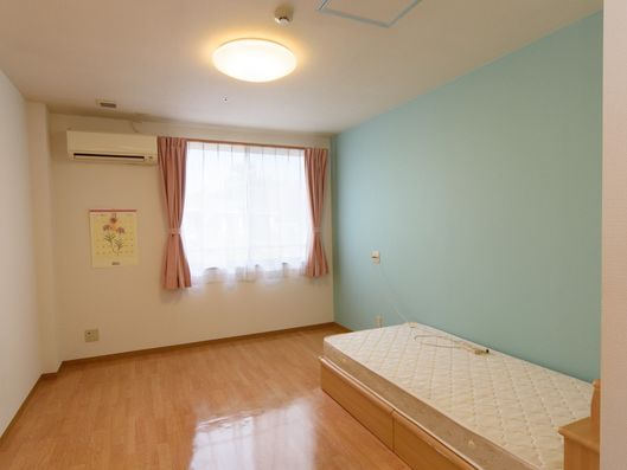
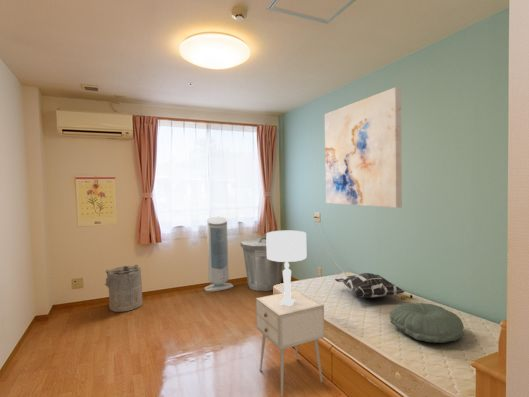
+ air purifier (217, 252)
+ laundry hamper (123, 286)
+ nightstand (288, 339)
+ table lamp (286, 268)
+ trash can (263, 261)
+ decorative pillow (367, 285)
+ wall art (357, 154)
+ pillow (426, 320)
